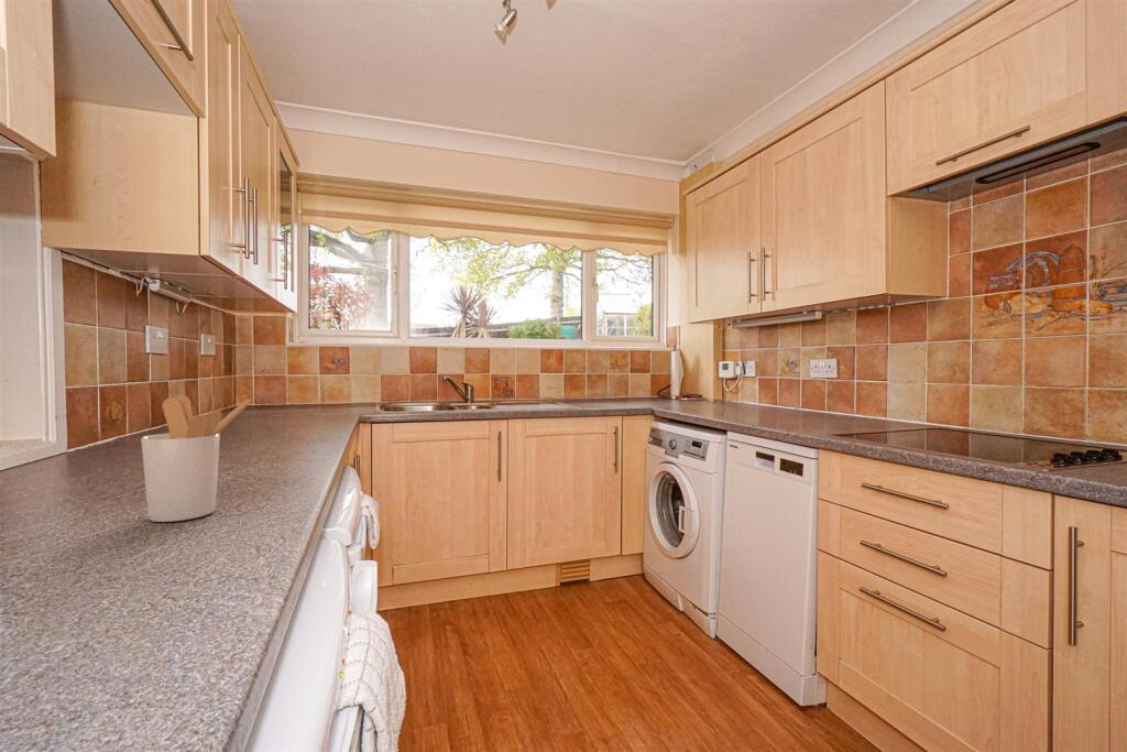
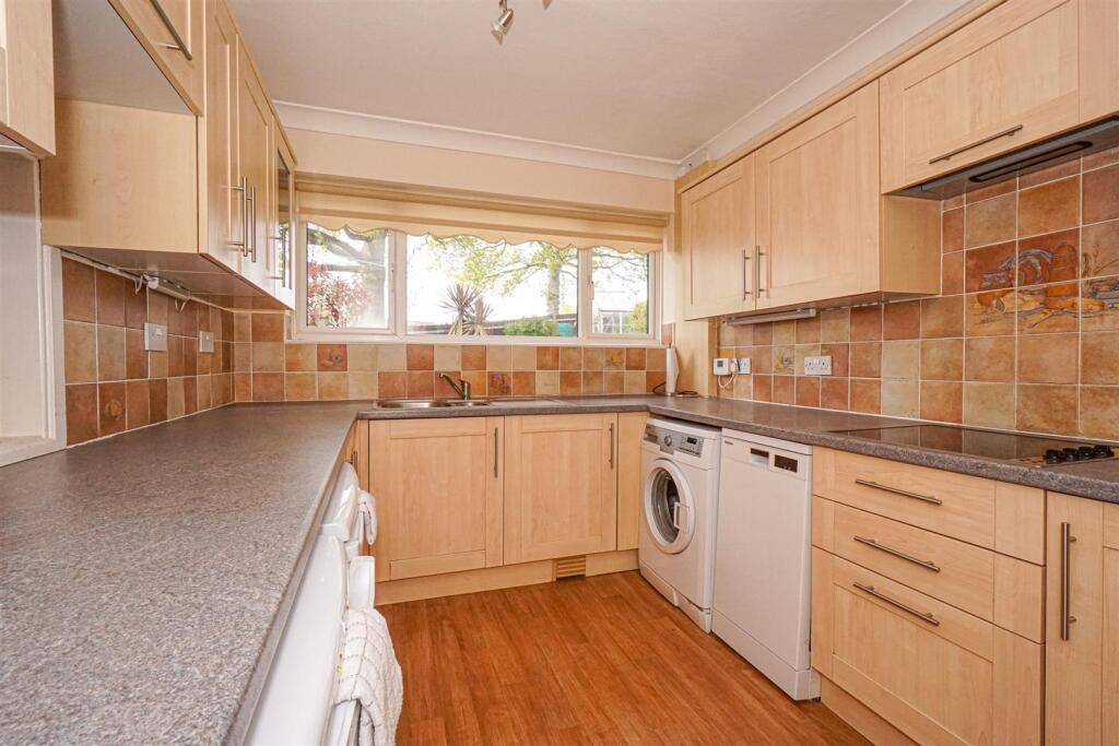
- utensil holder (201, 453)
